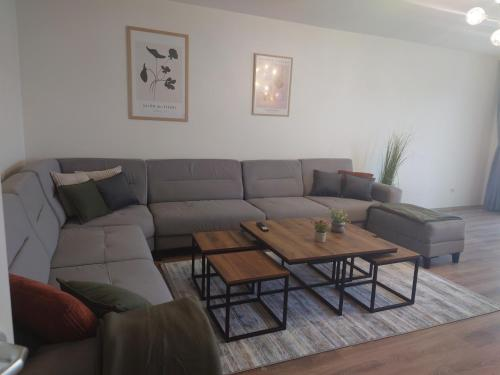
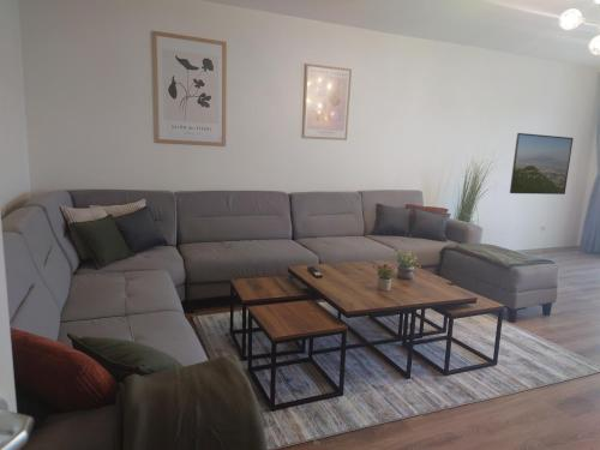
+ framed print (541, 164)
